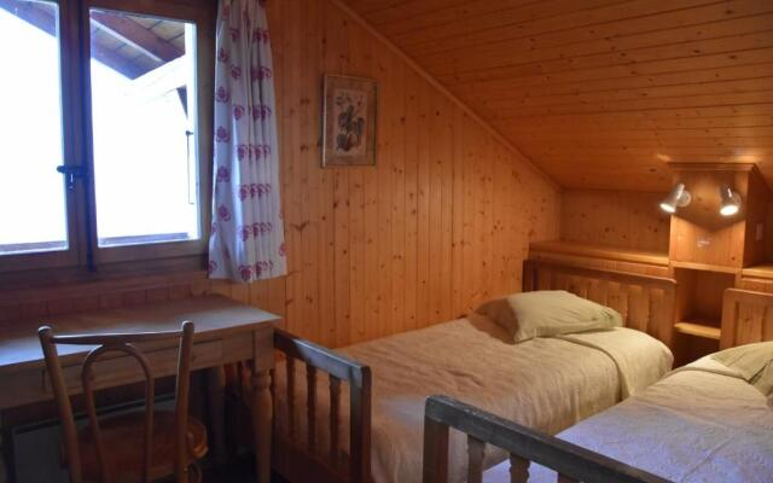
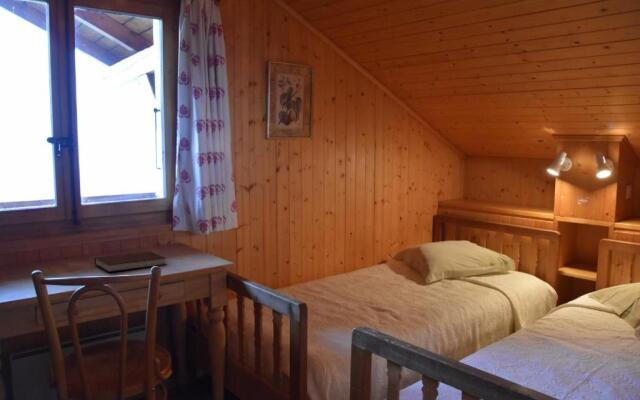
+ notebook (130, 261)
